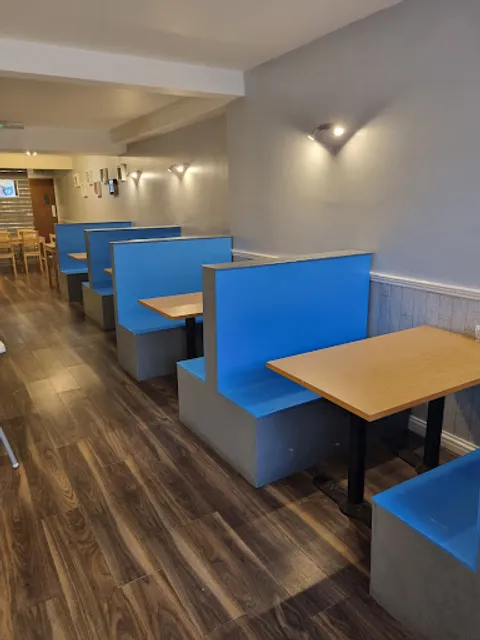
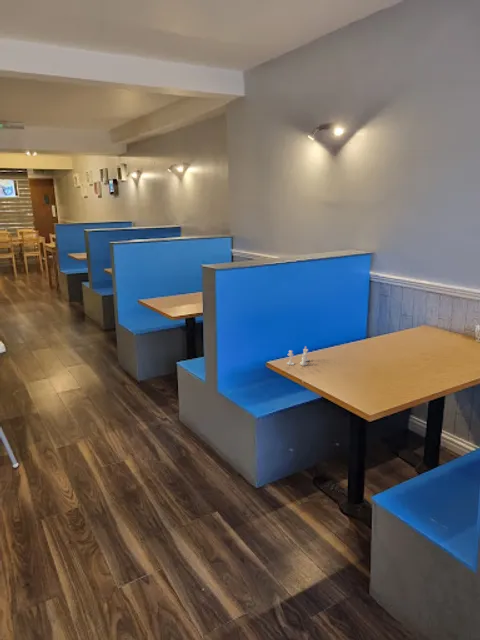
+ salt and pepper shaker set (302, 356)
